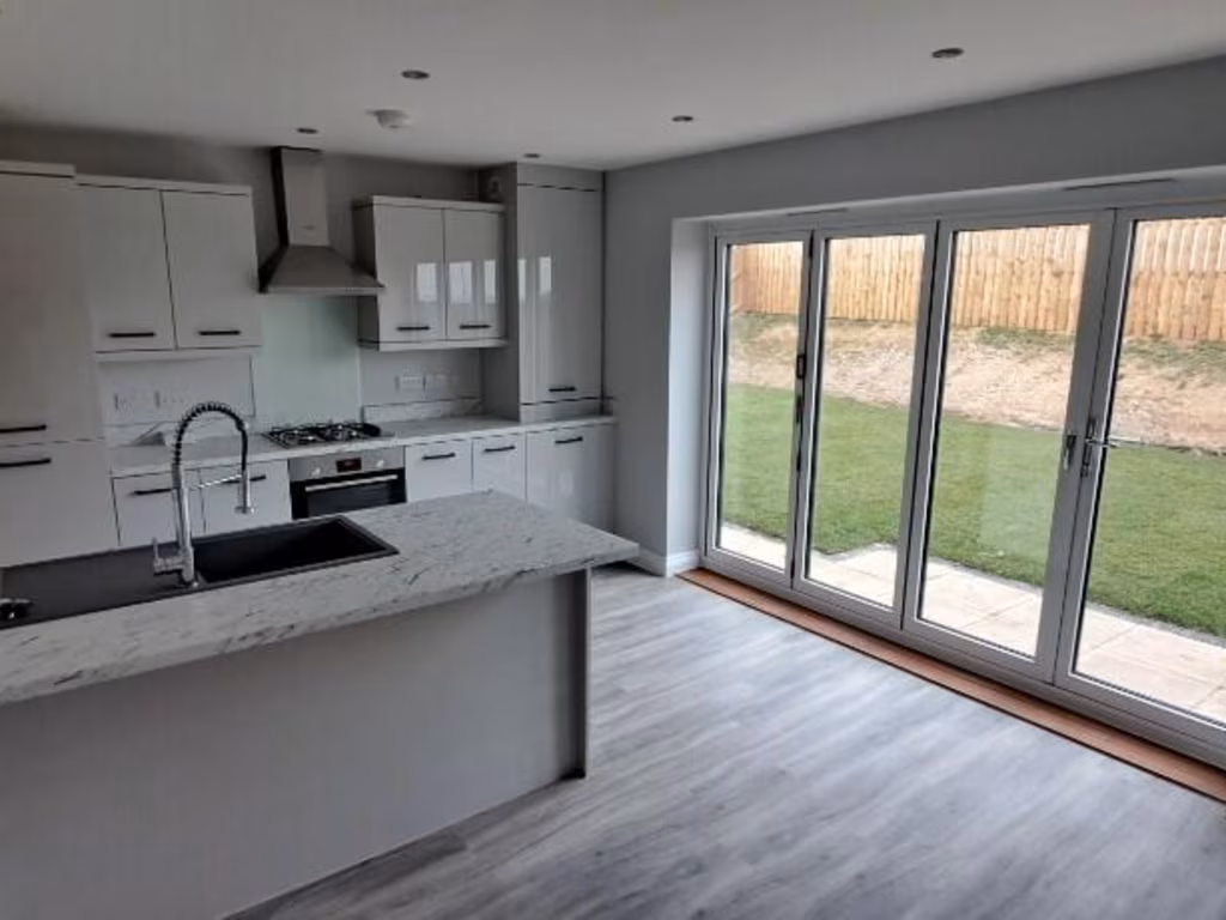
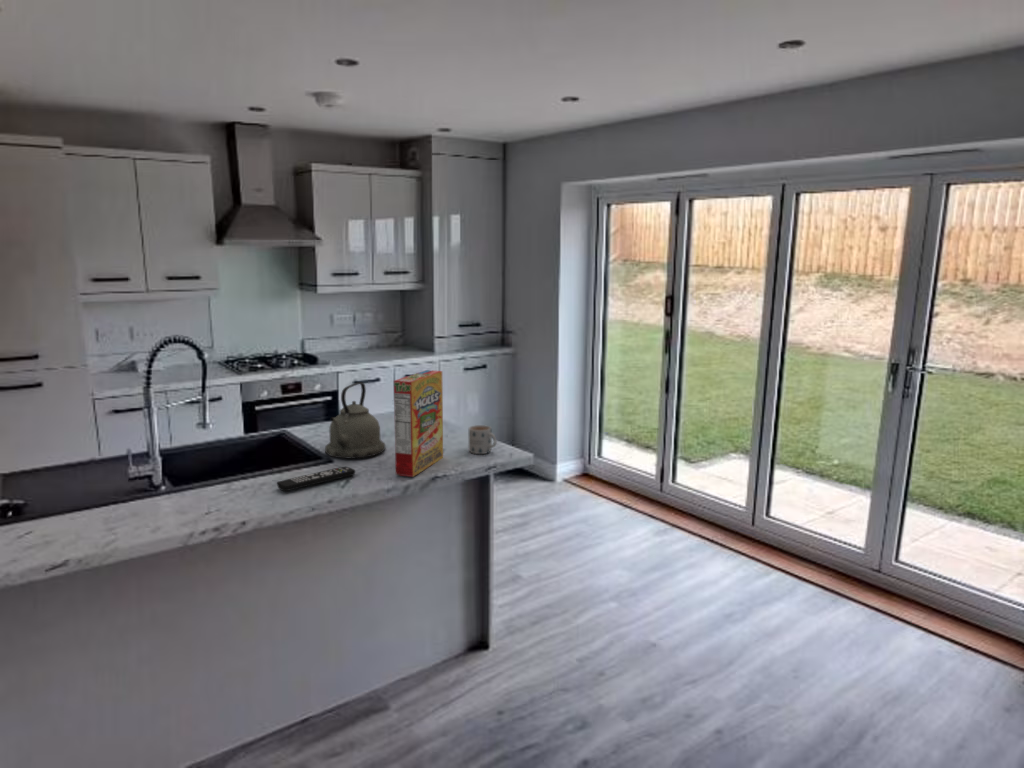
+ kettle (354, 418)
+ cereal box (419, 421)
+ mug (483, 440)
+ remote control (317, 478)
